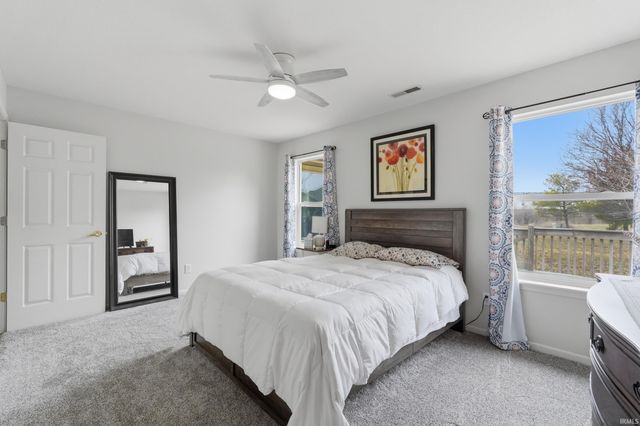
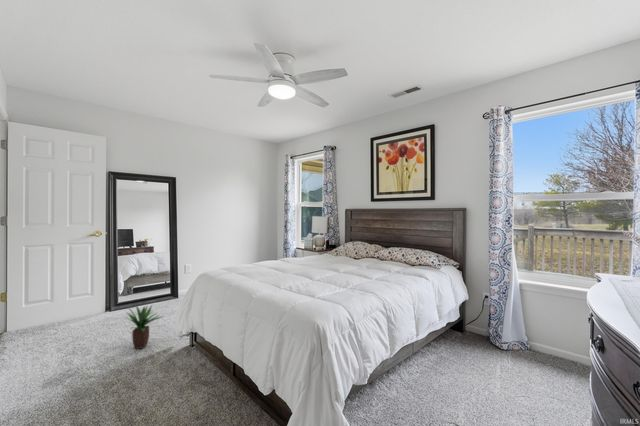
+ potted plant (142, 326)
